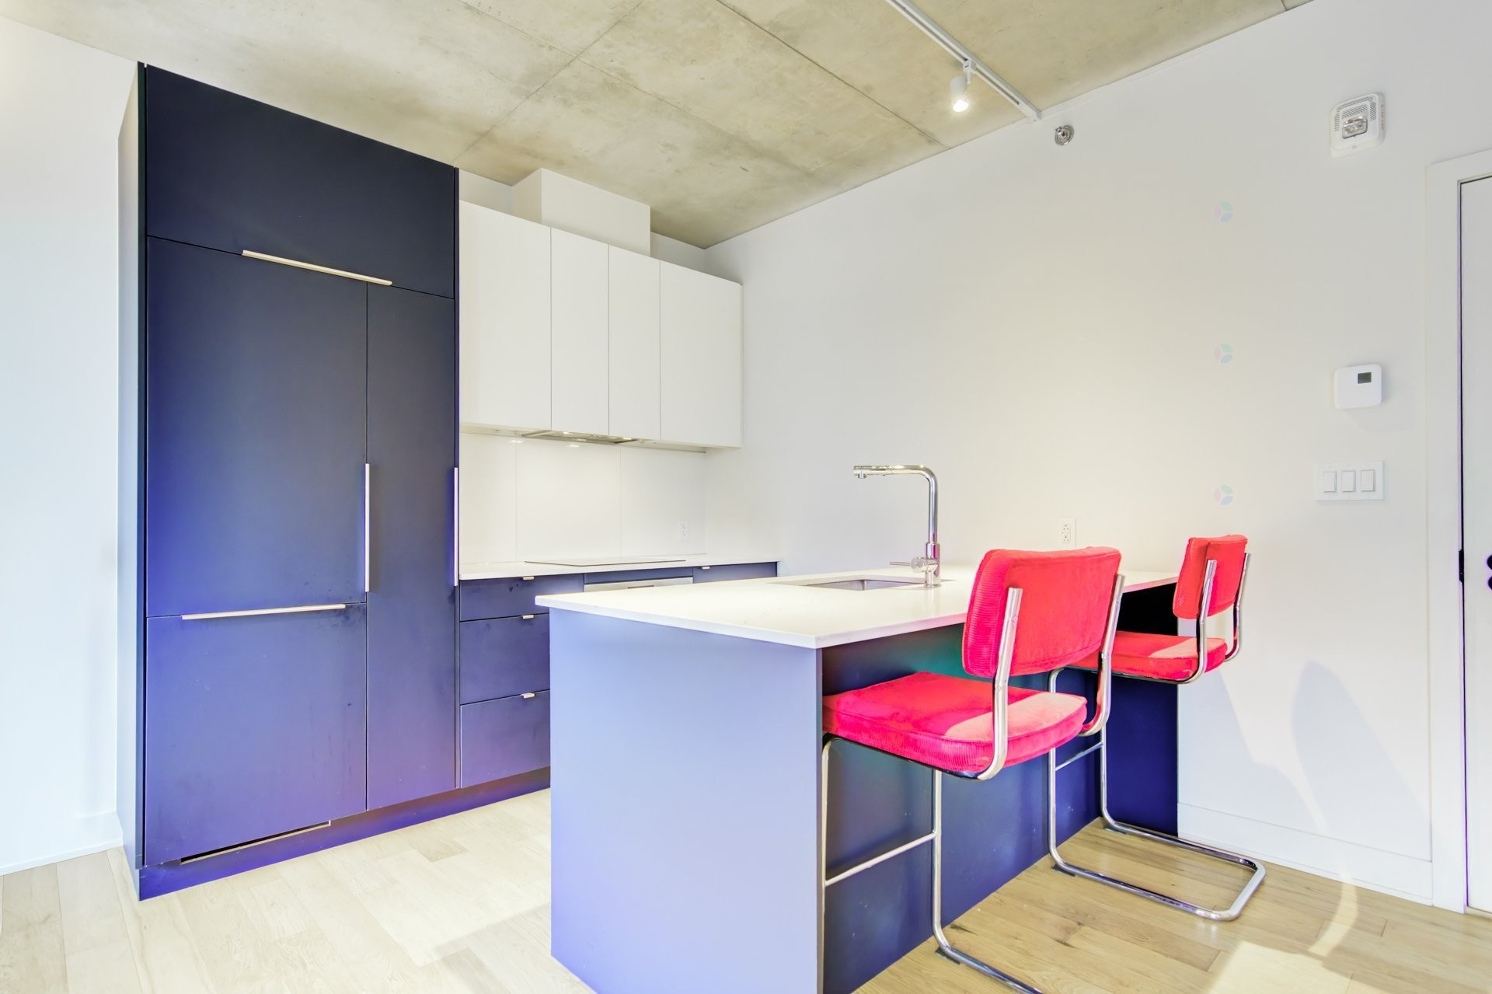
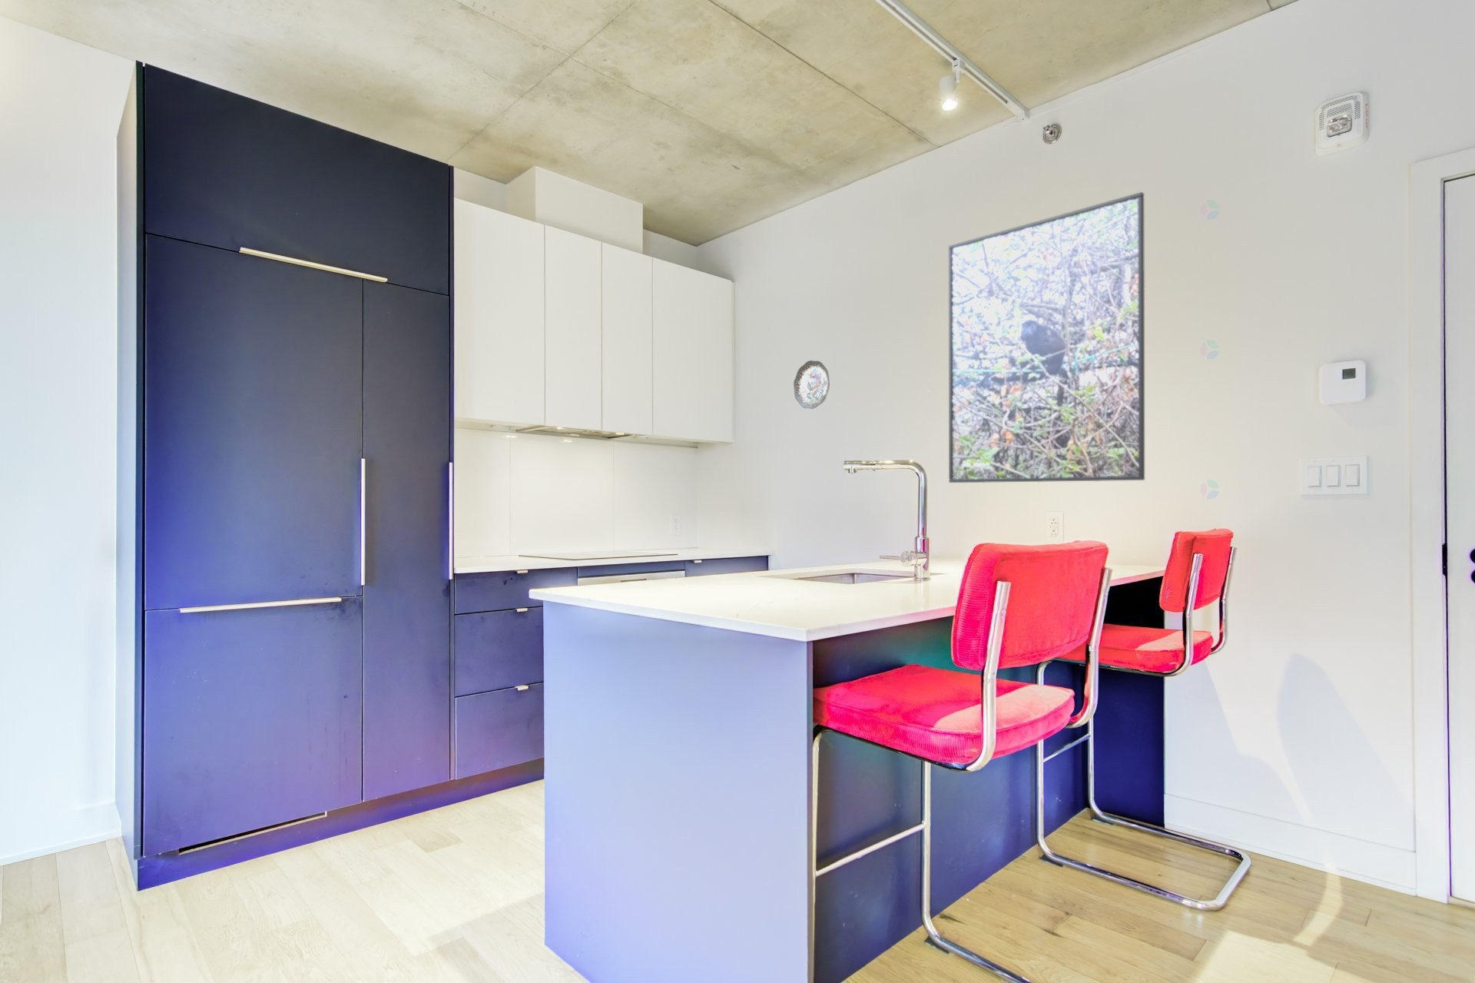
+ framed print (1037, 351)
+ decorative plate (812, 384)
